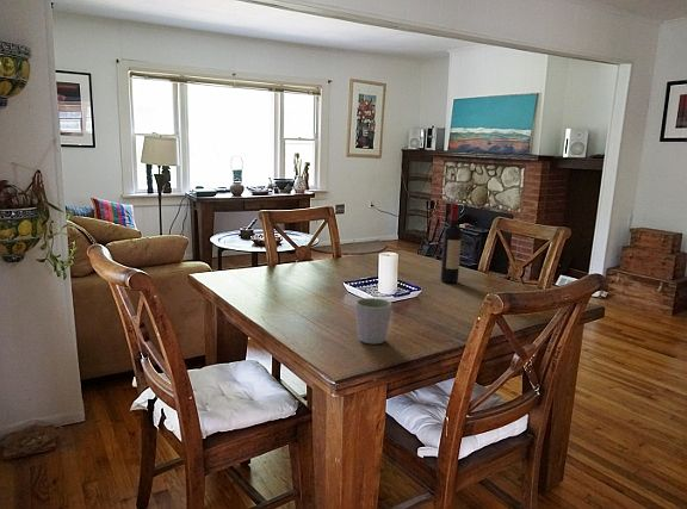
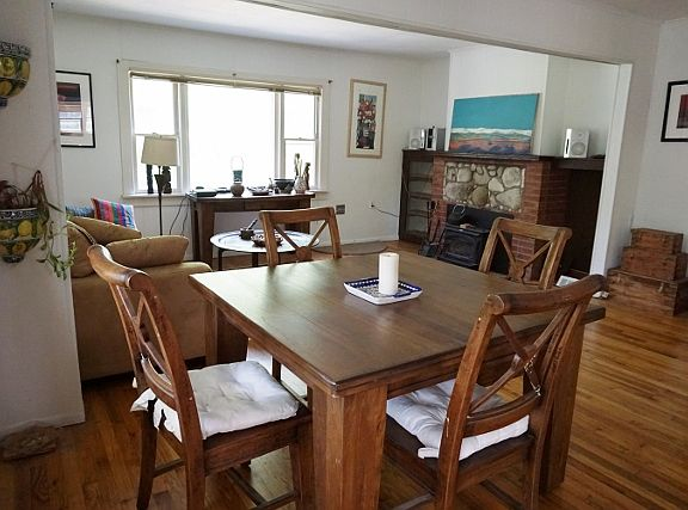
- wine bottle (451, 243)
- mug (372, 318)
